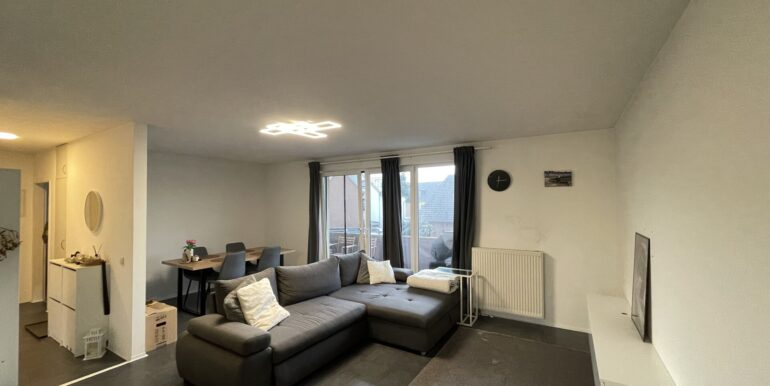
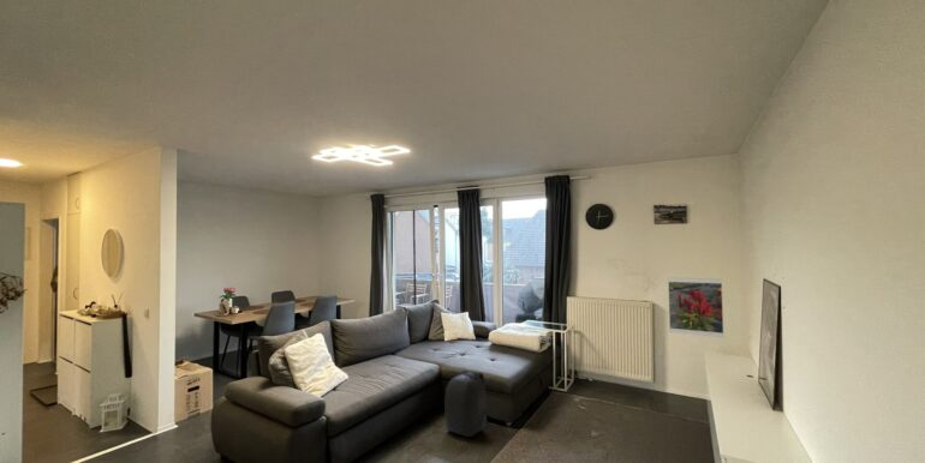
+ backpack (467, 399)
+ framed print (694, 306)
